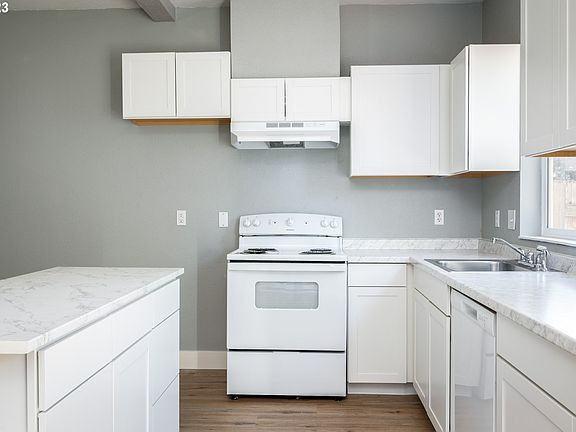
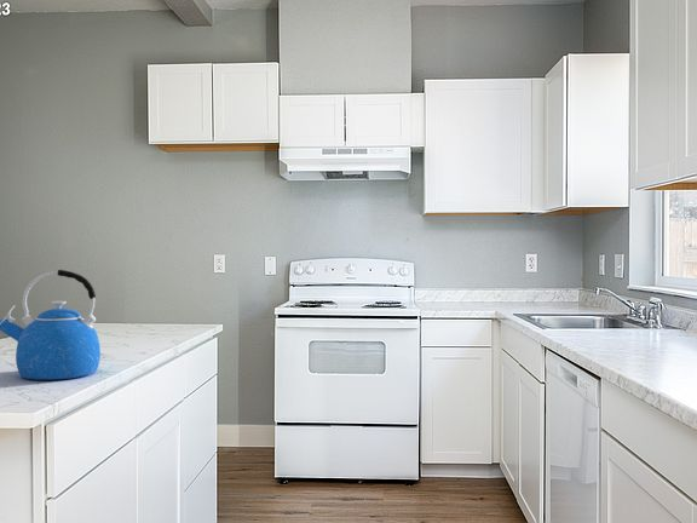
+ kettle (48, 321)
